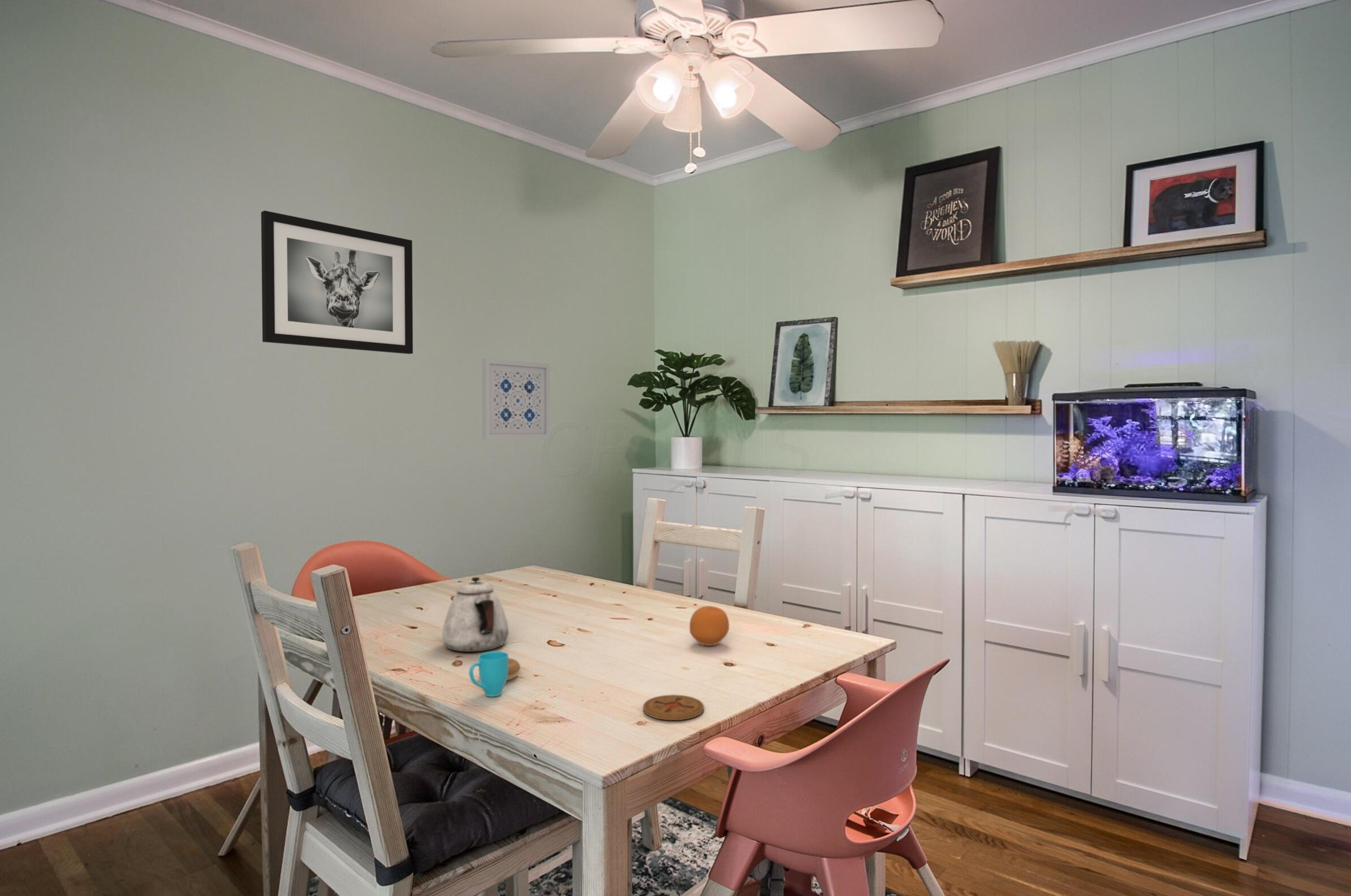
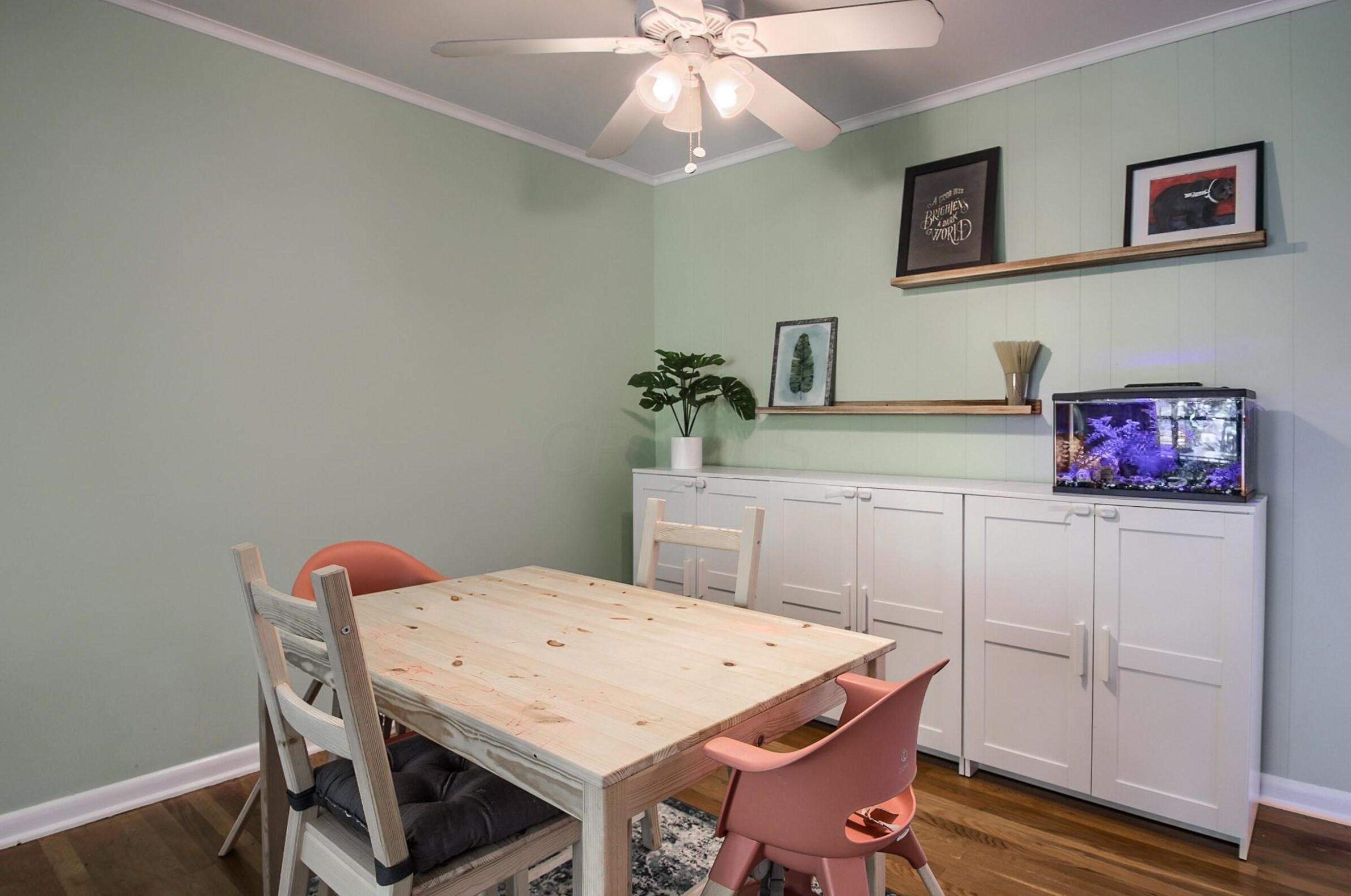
- wall art (517, 400)
- cup (492, 667)
- wall art (342, 288)
- teapot (473, 609)
- fruit (709, 625)
- coaster (673, 707)
